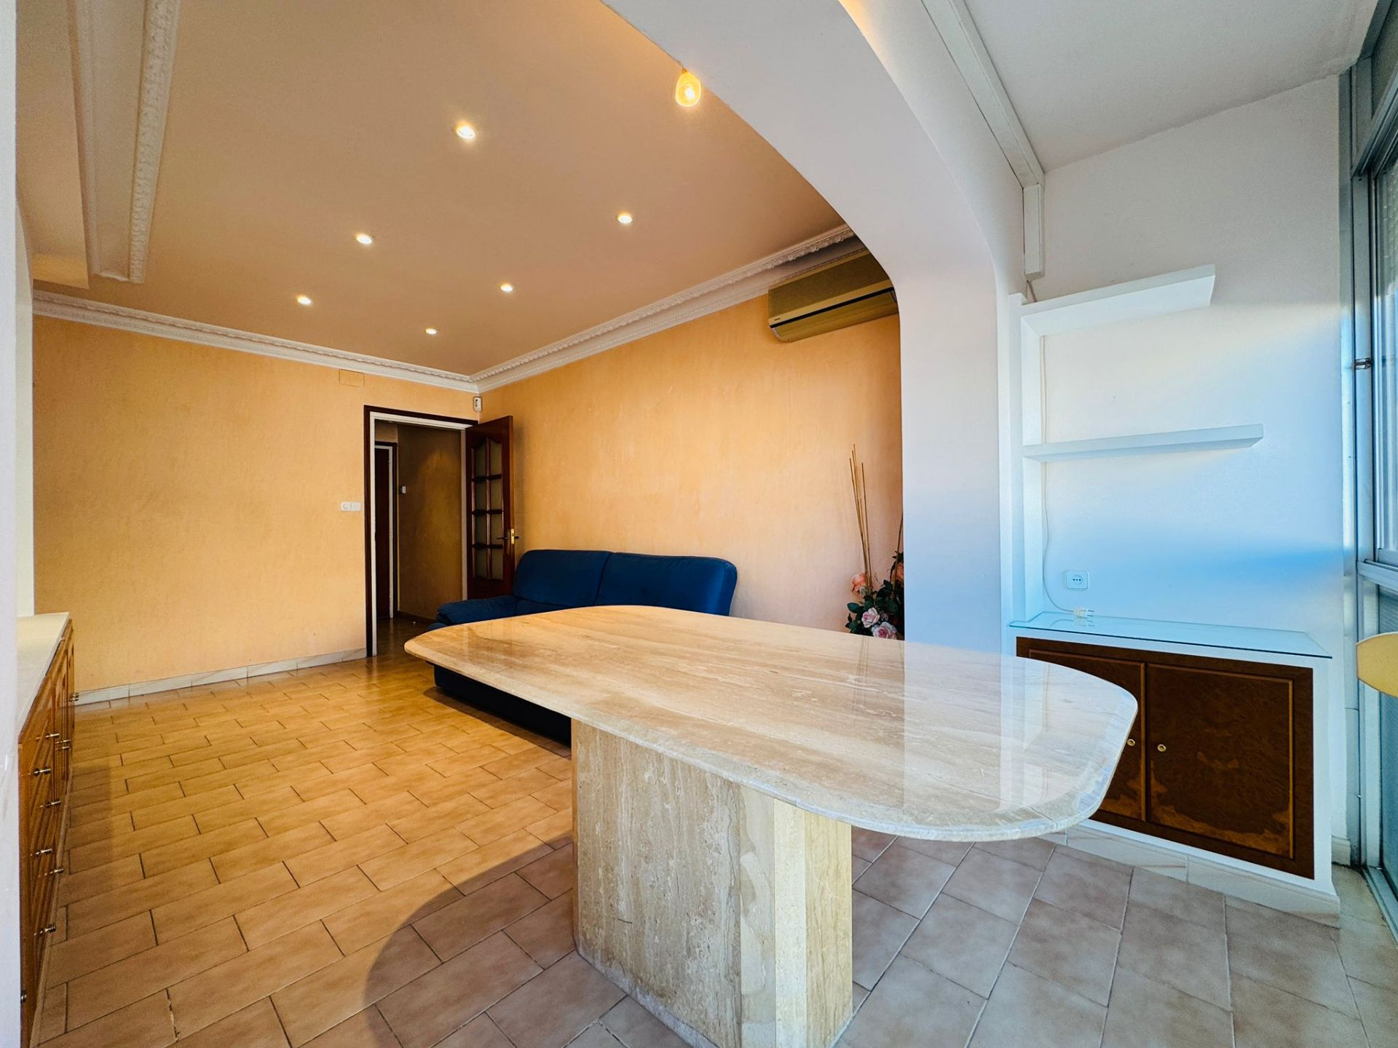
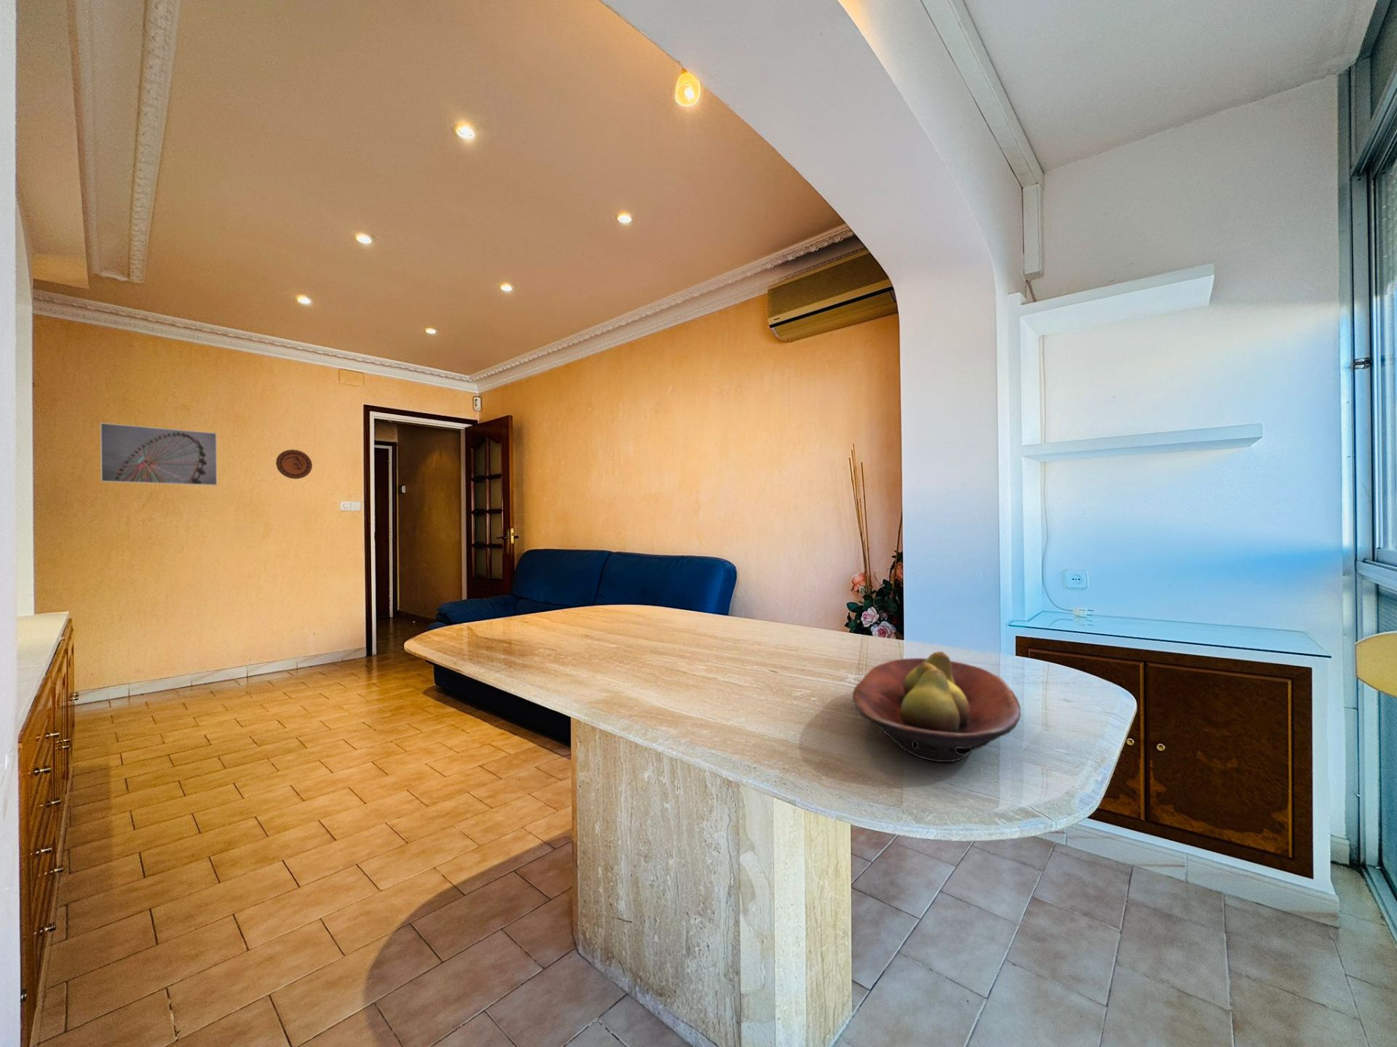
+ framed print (162, 456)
+ decorative plate (294, 464)
+ fruit bowl (933, 692)
